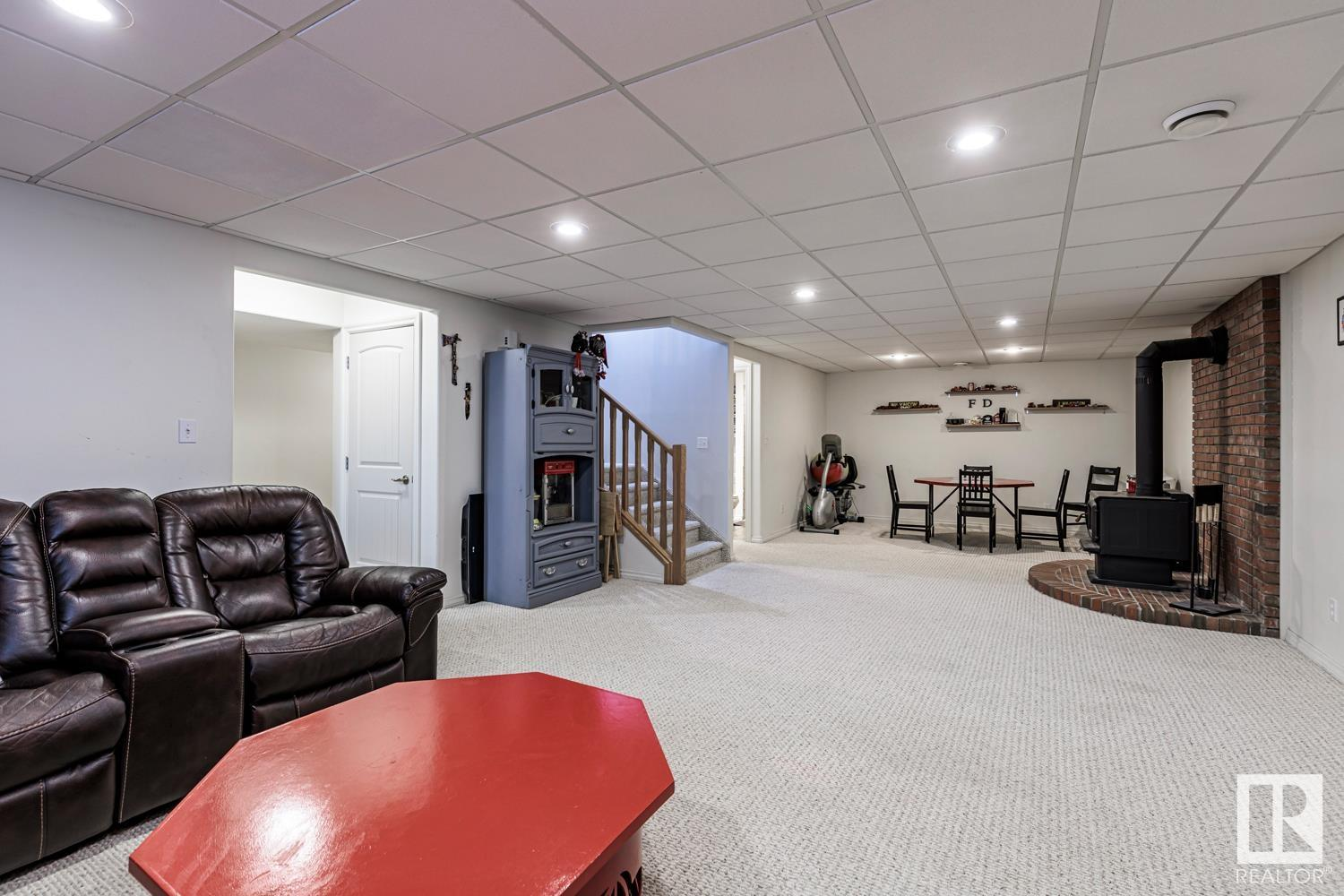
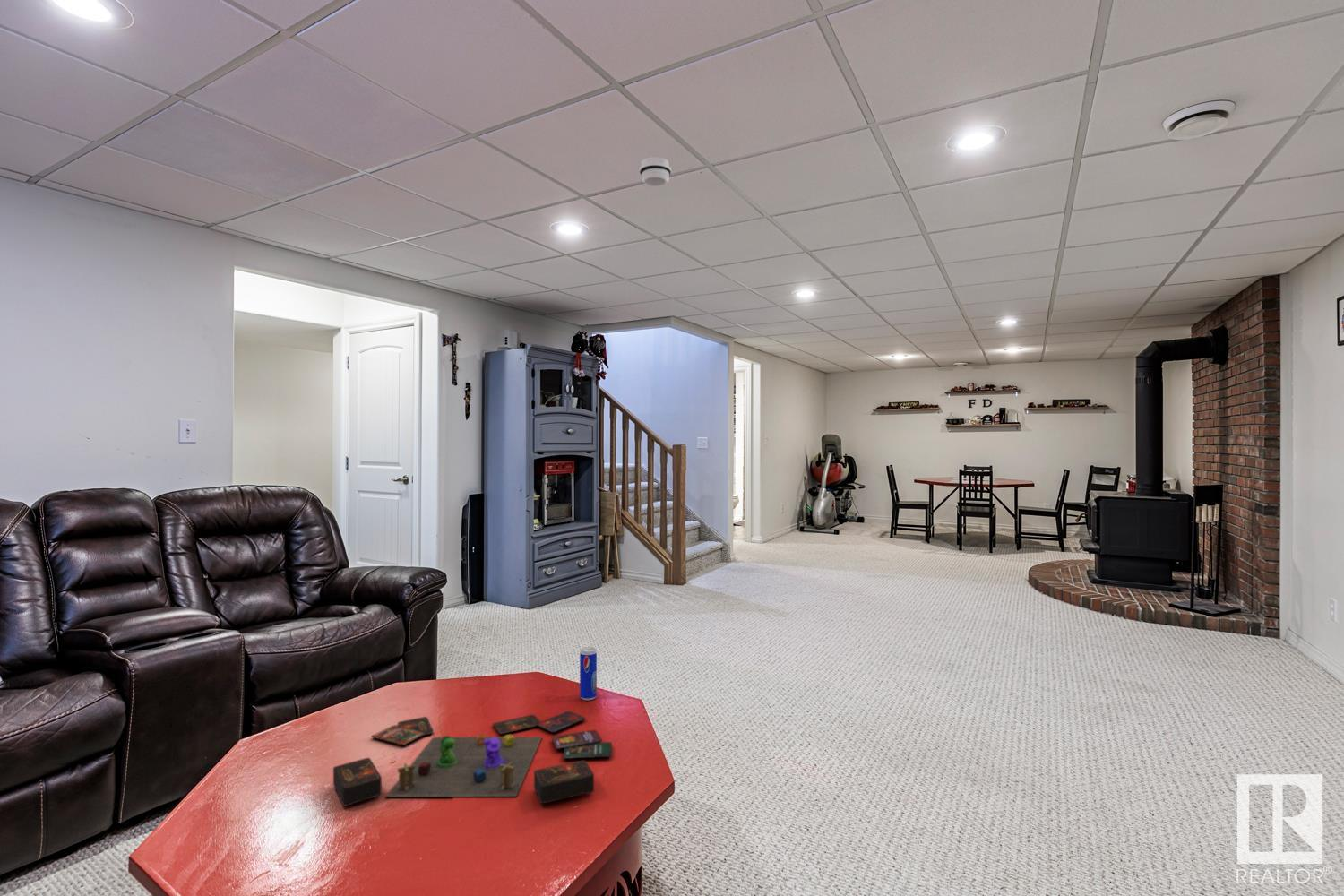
+ beverage can (588, 673)
+ smoke detector (655, 172)
+ board game (484, 738)
